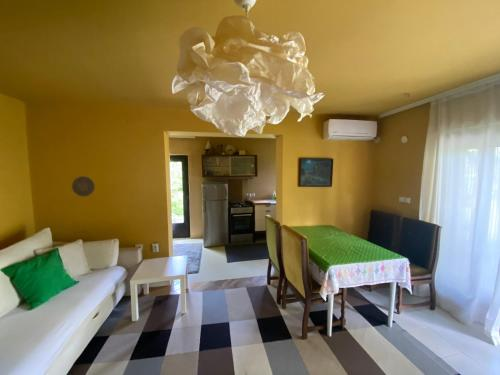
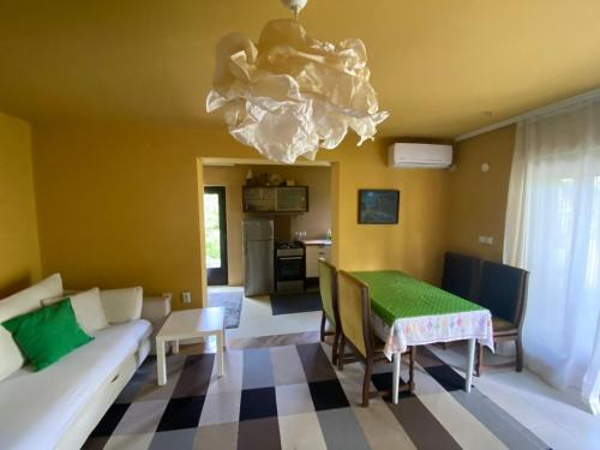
- decorative plate (83, 186)
